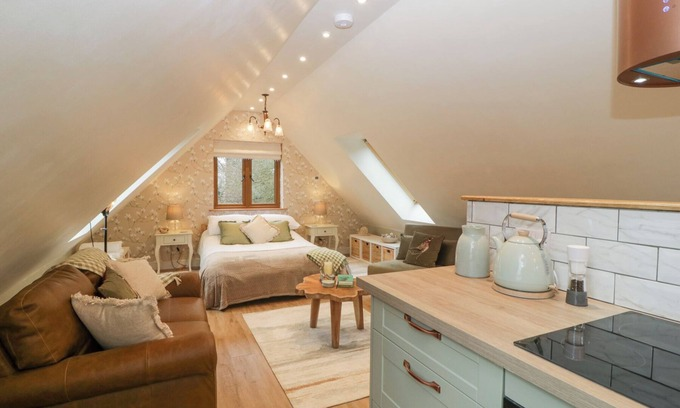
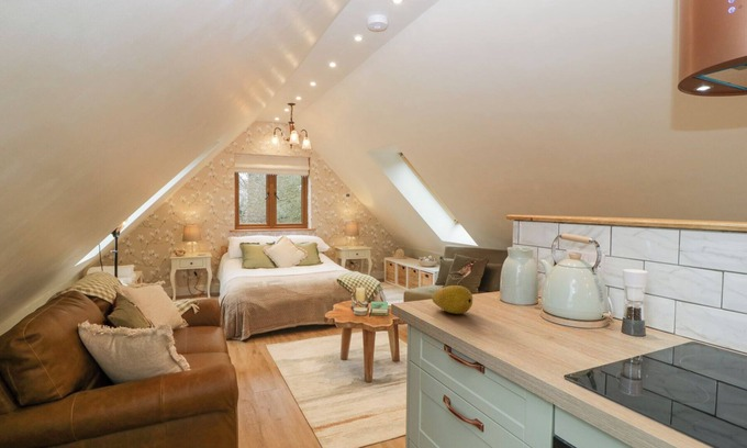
+ fruit (450, 298)
